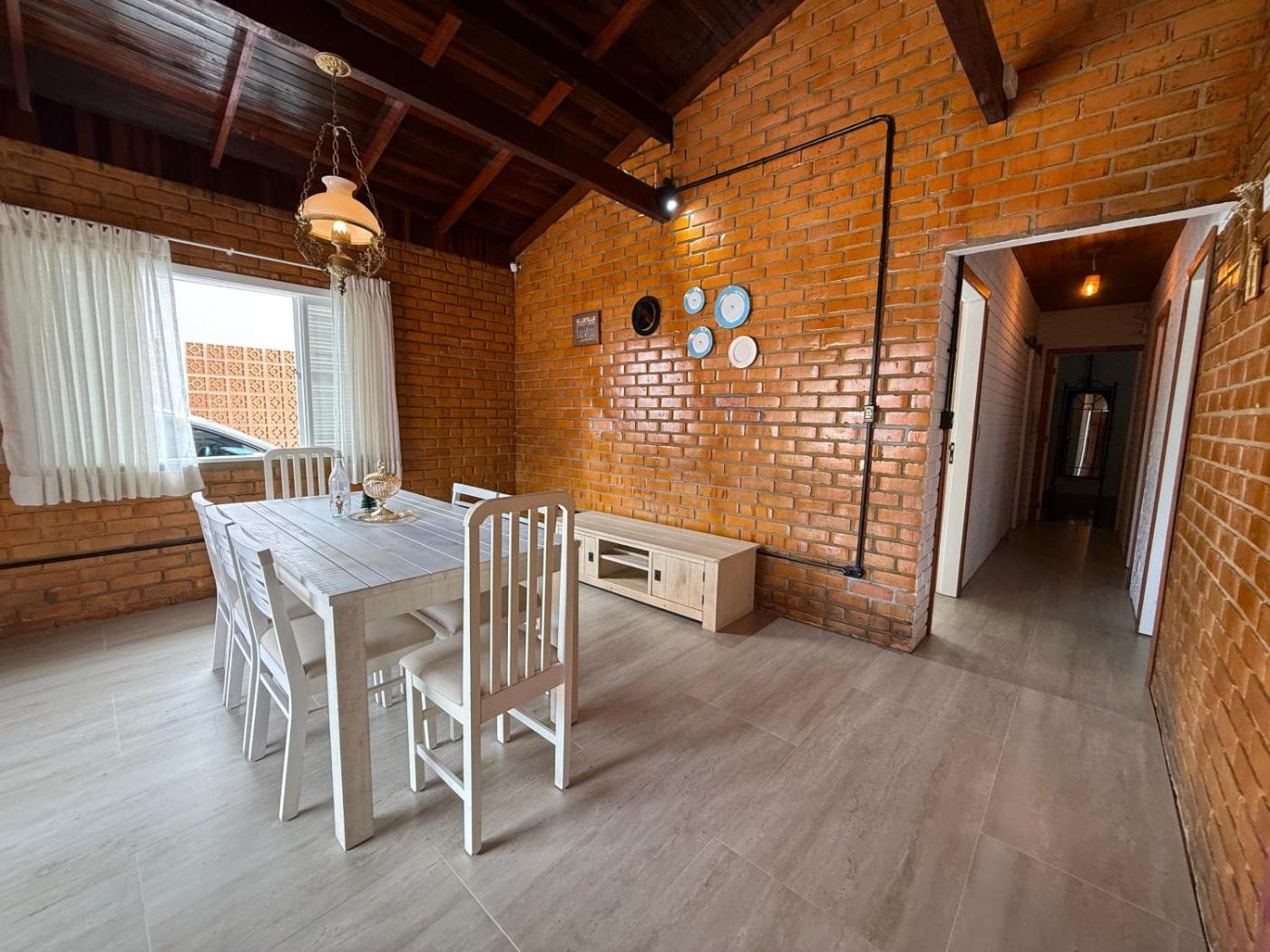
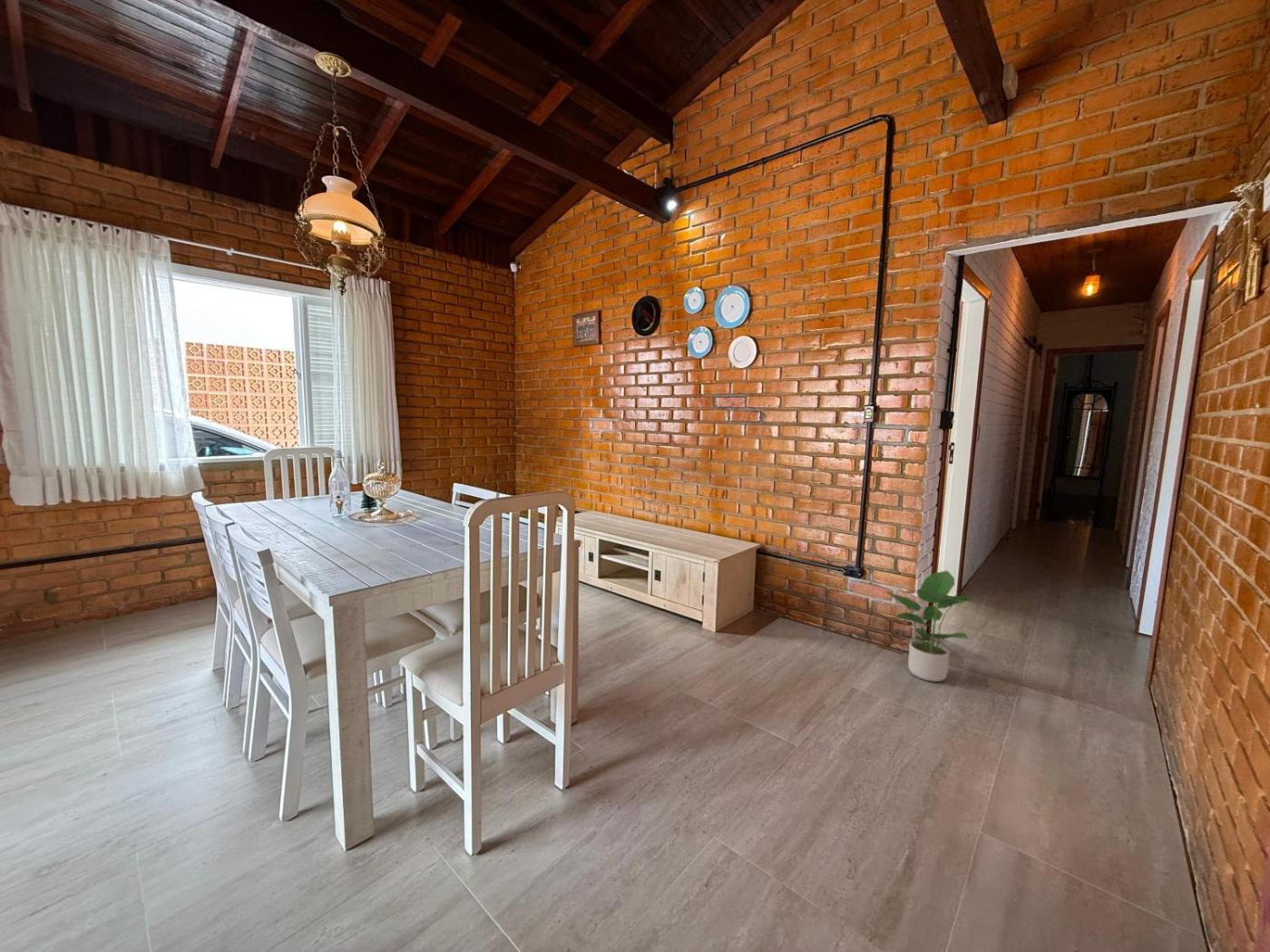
+ potted plant (925, 625)
